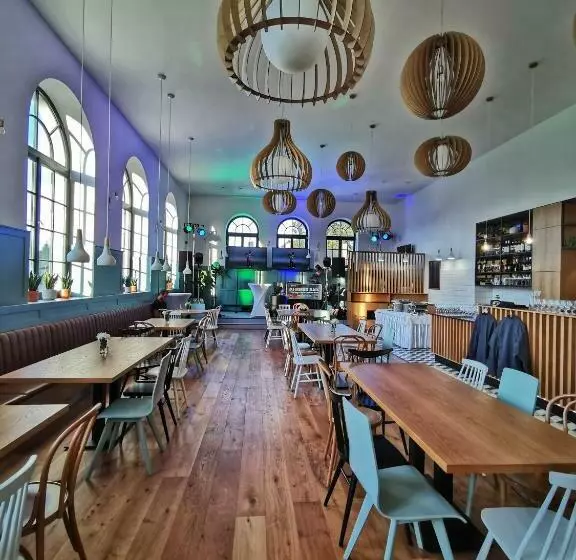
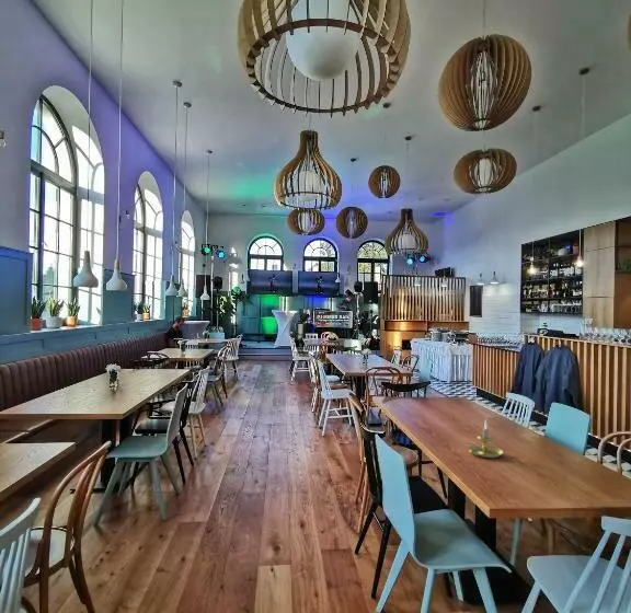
+ candle holder (482, 436)
